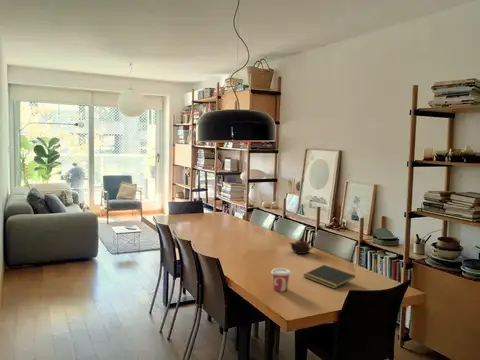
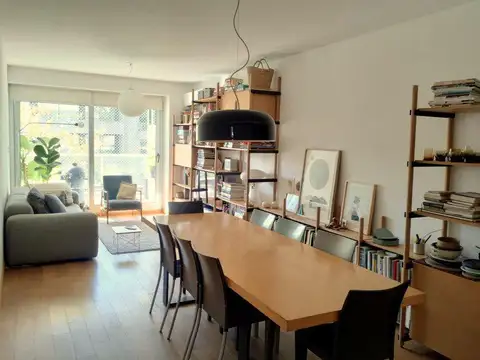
- notepad (328, 276)
- cup (280, 279)
- teapot (301, 244)
